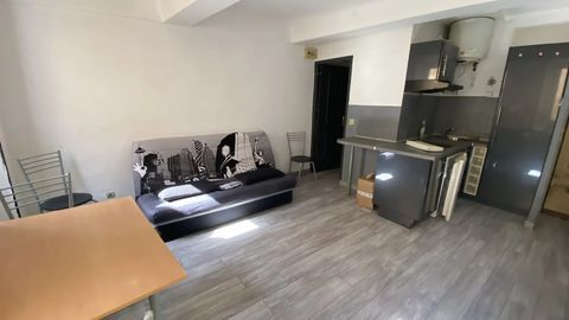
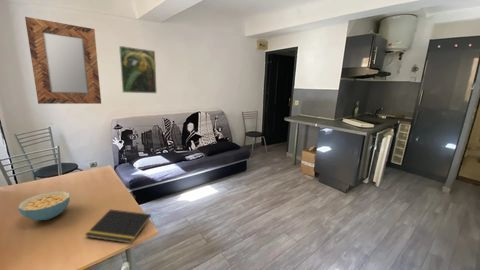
+ cereal bowl (47, 208)
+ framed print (139, 71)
+ notepad (120, 224)
+ home mirror (67, 65)
